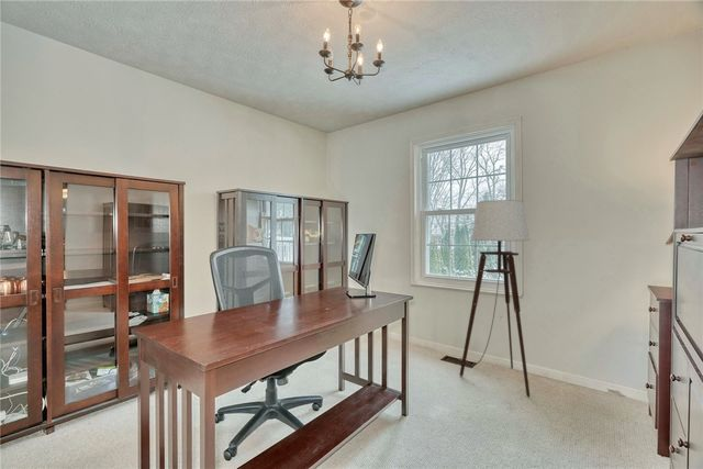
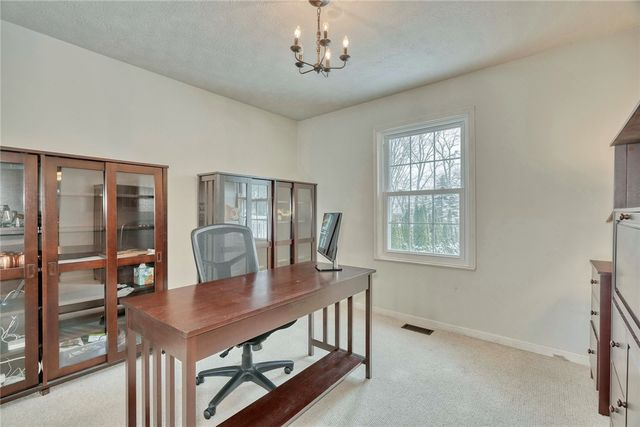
- floor lamp (496, 289)
